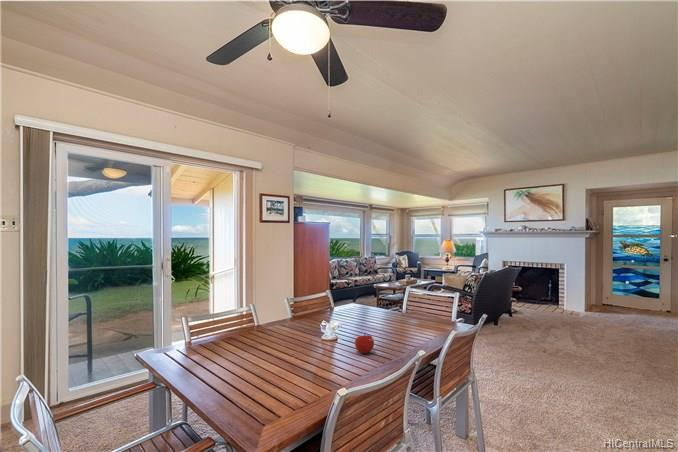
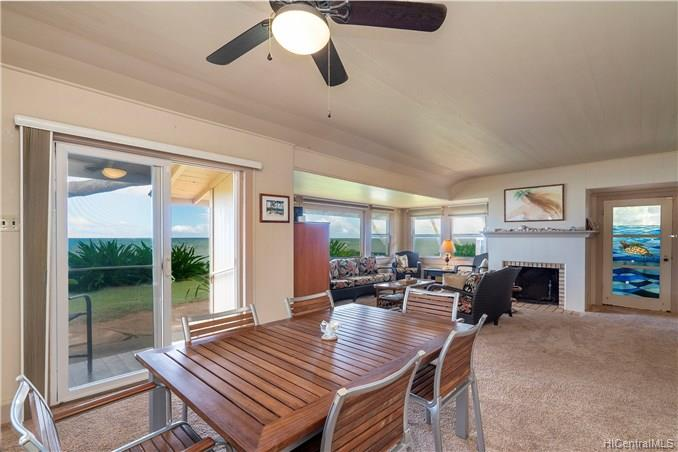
- fruit (364, 342)
